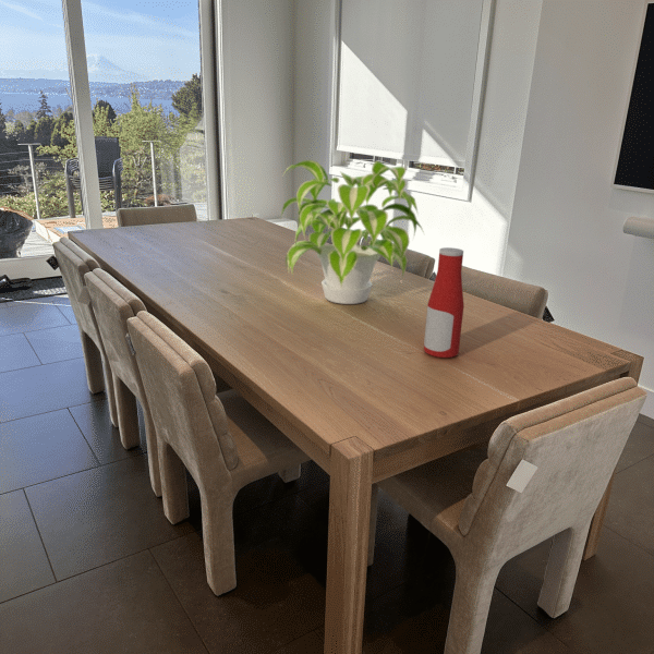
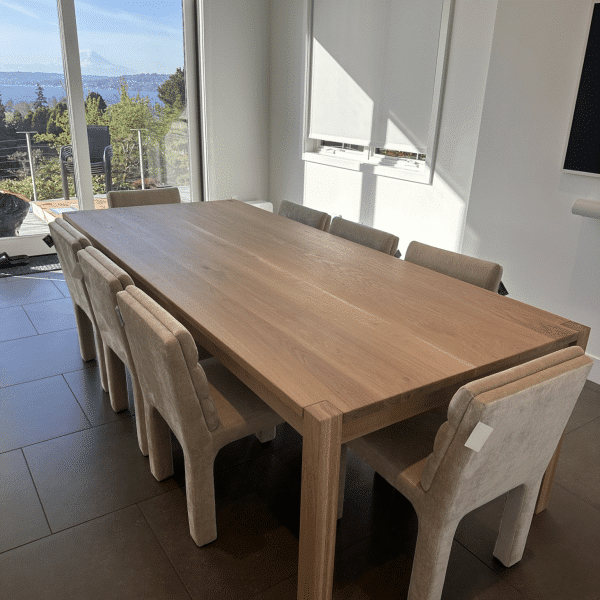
- bottle (446, 302)
- plant (350, 231)
